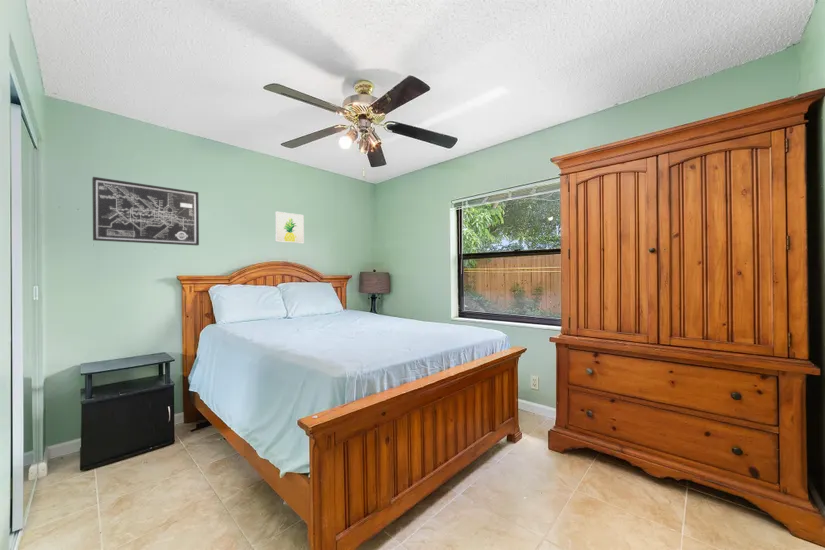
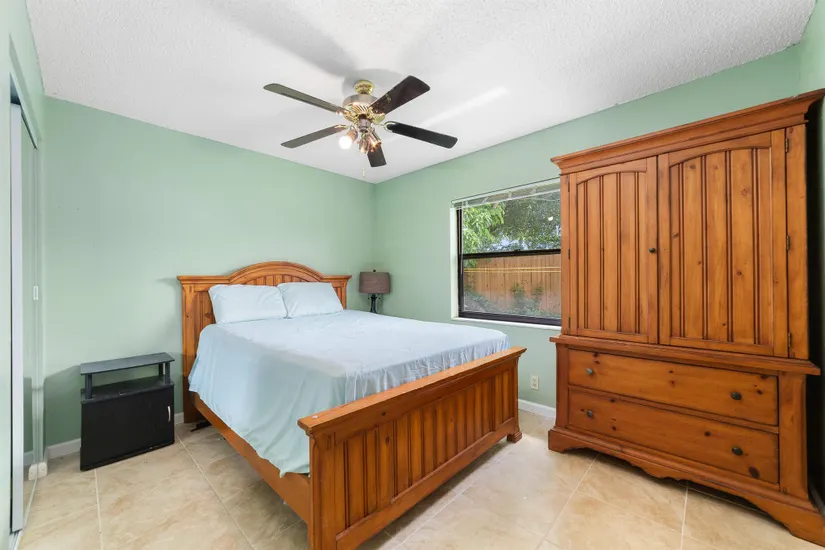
- wall art (150, 214)
- wall art (290, 227)
